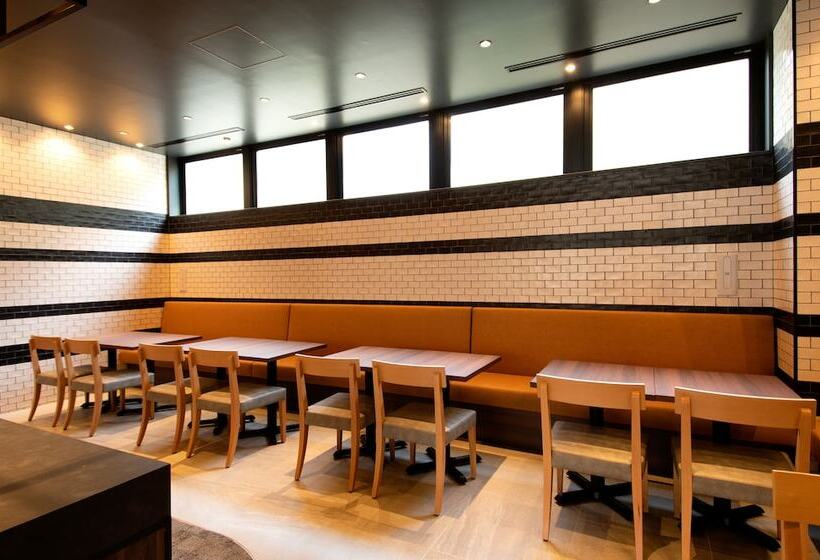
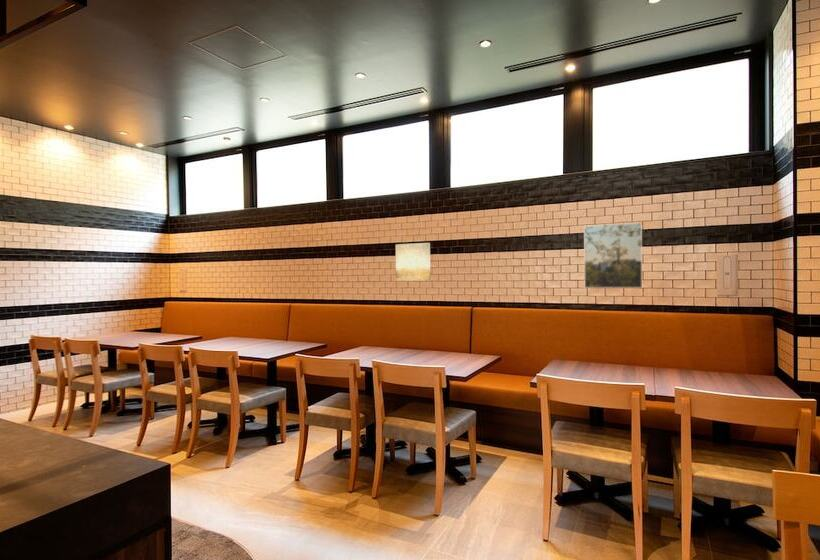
+ wall art (412, 262)
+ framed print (612, 256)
